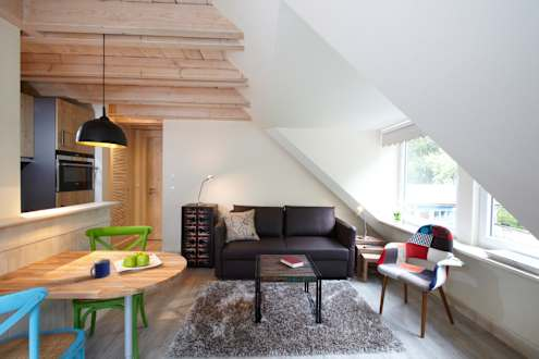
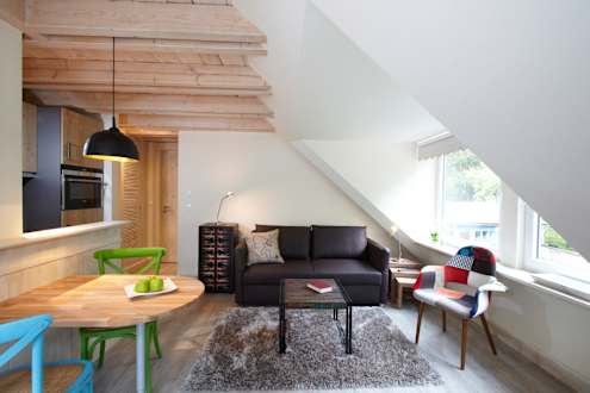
- mug (99, 269)
